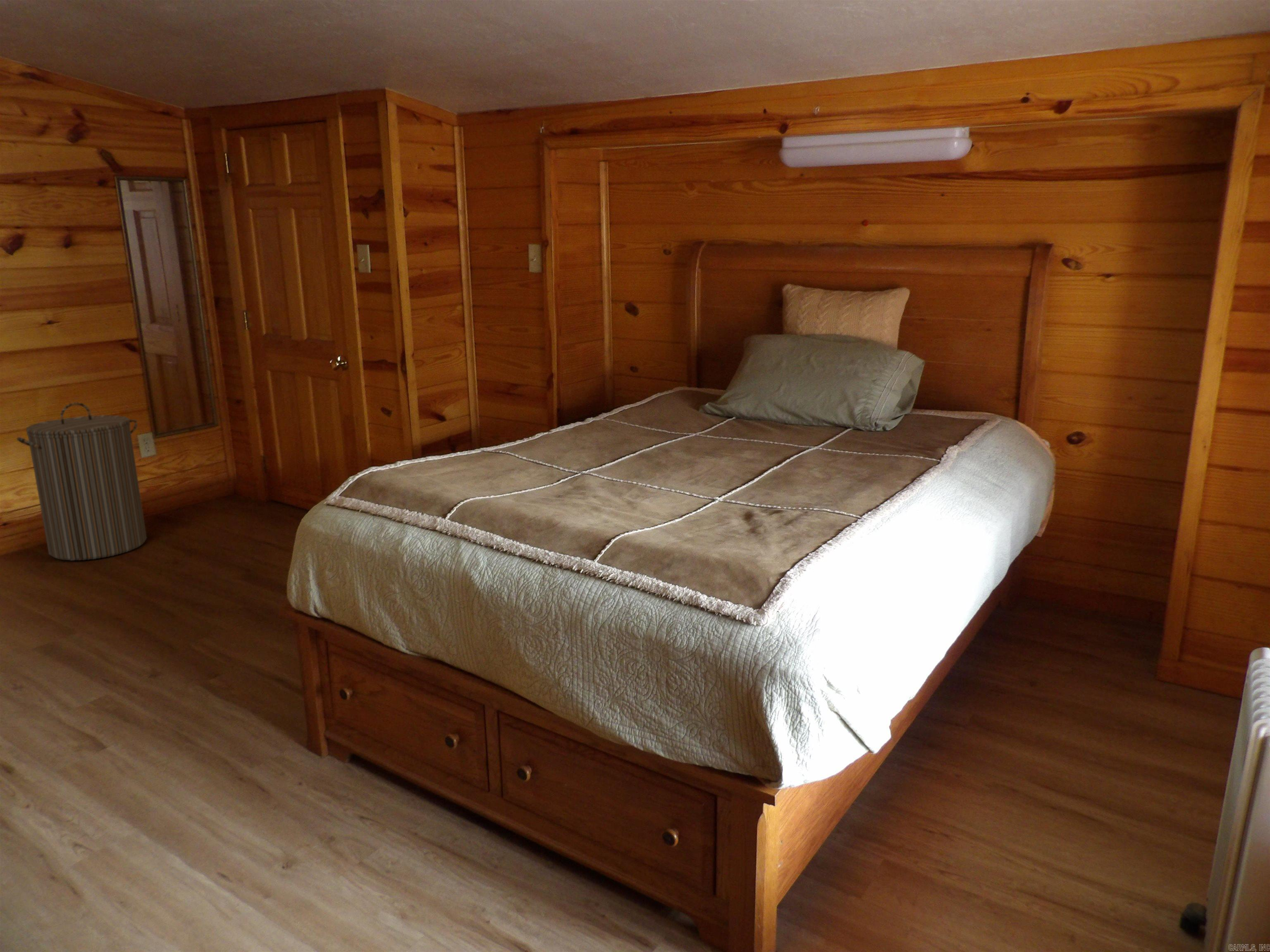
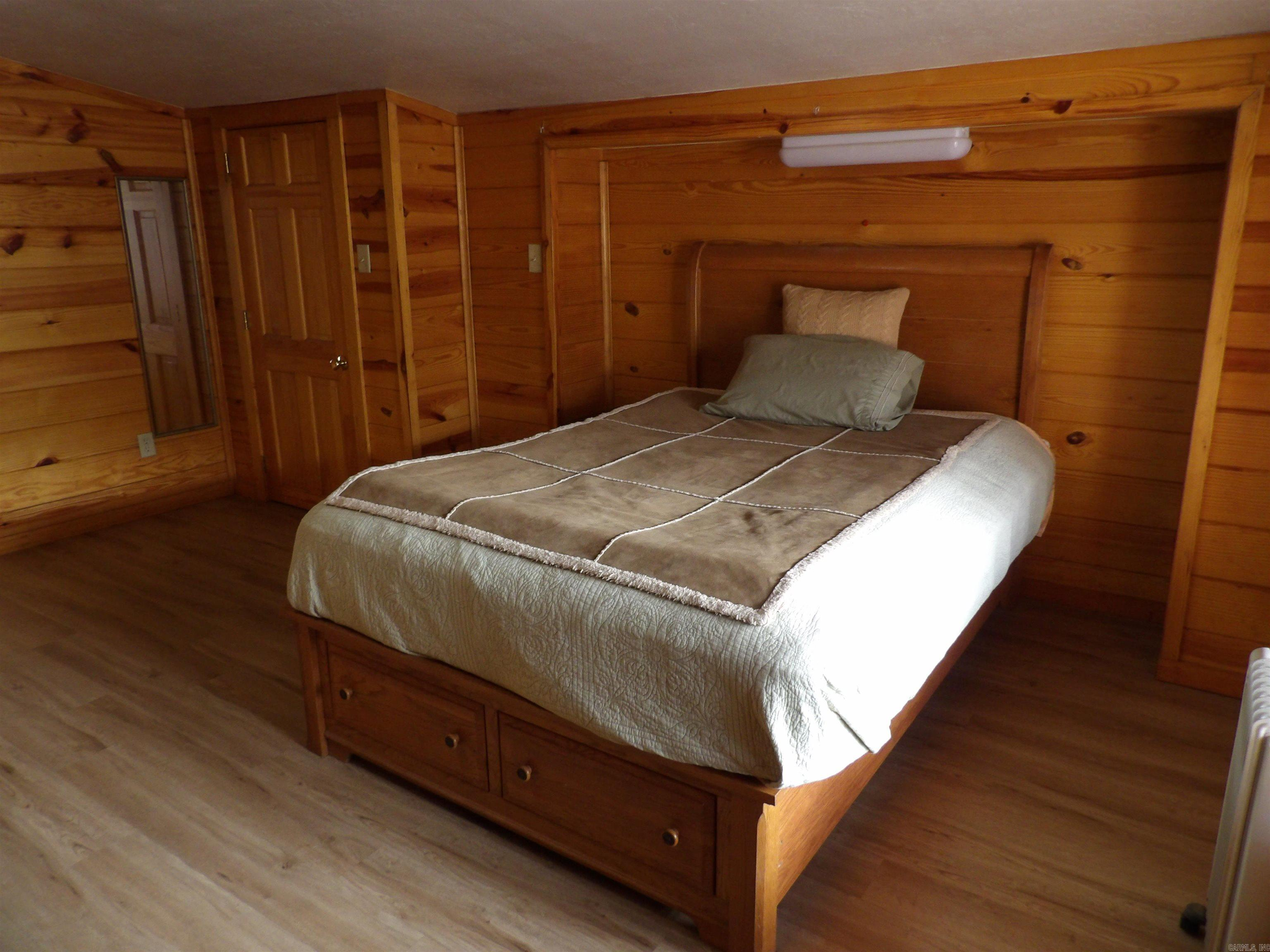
- laundry hamper (87, 476)
